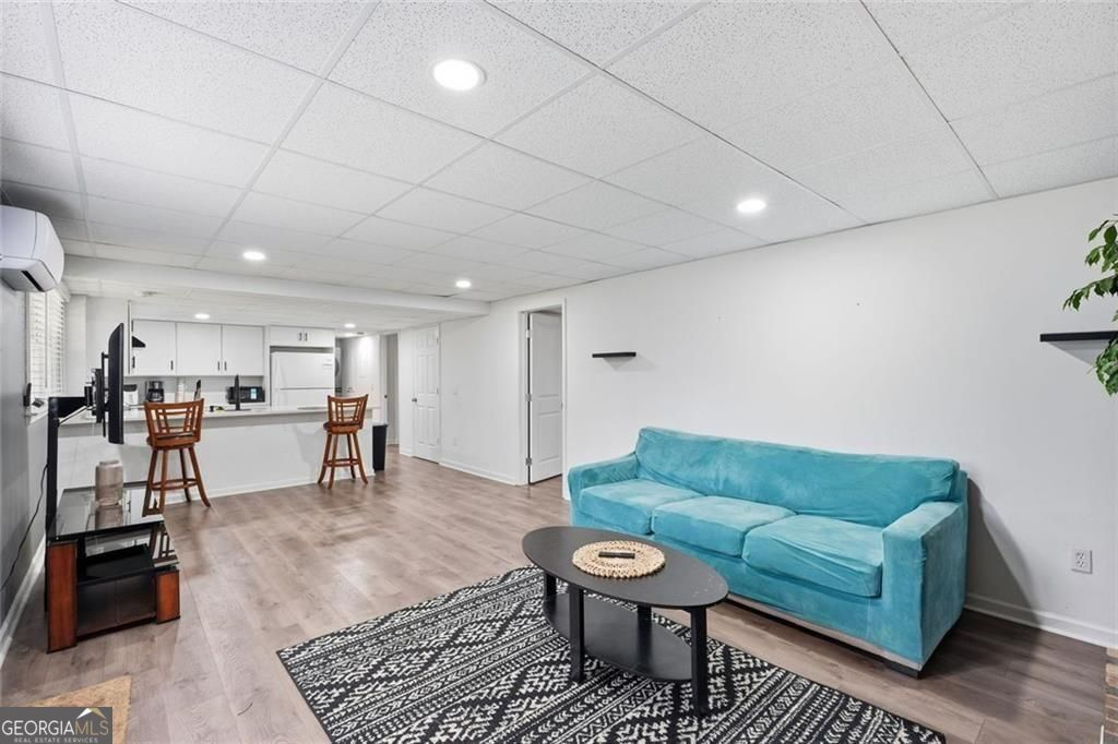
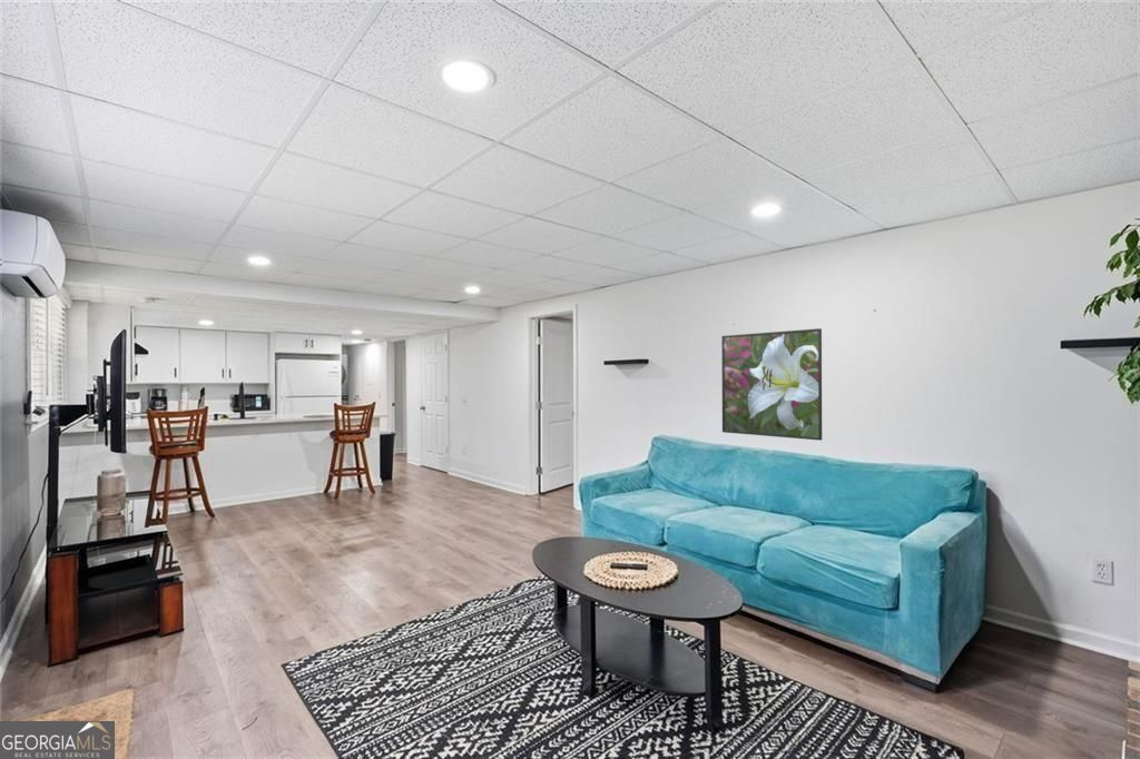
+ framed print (768, 384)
